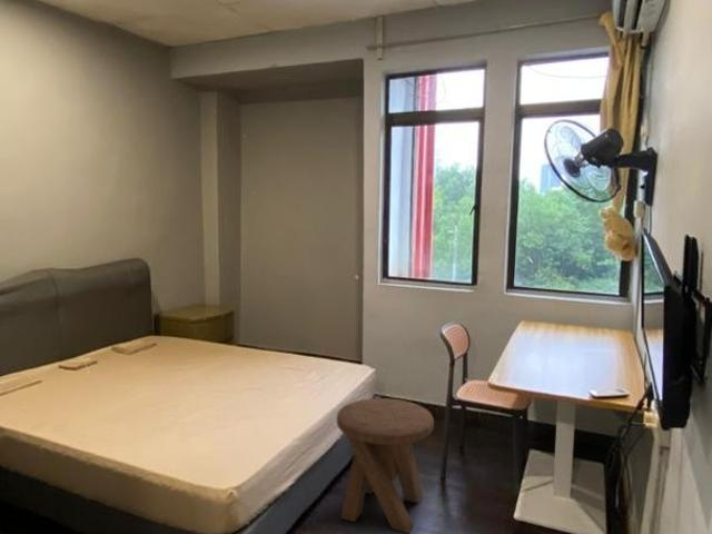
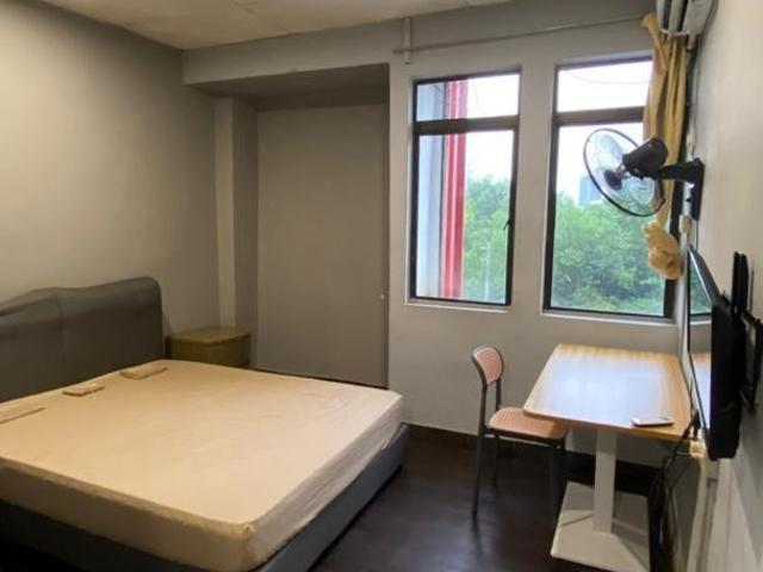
- music stool (384, 461)
